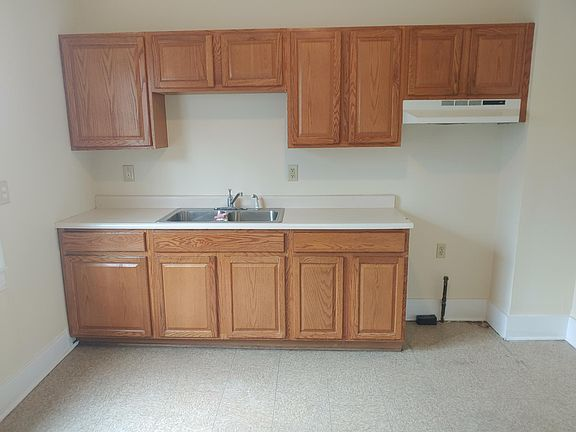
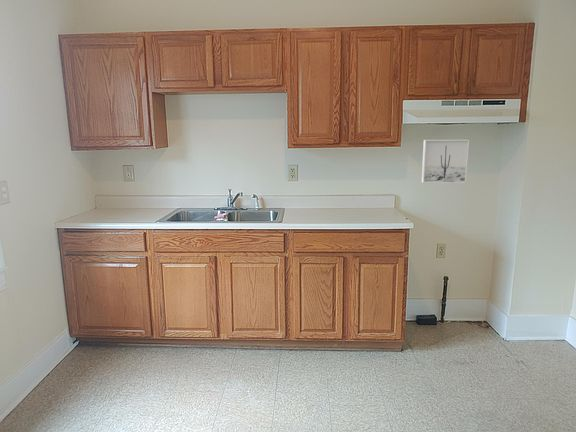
+ wall art (444, 161)
